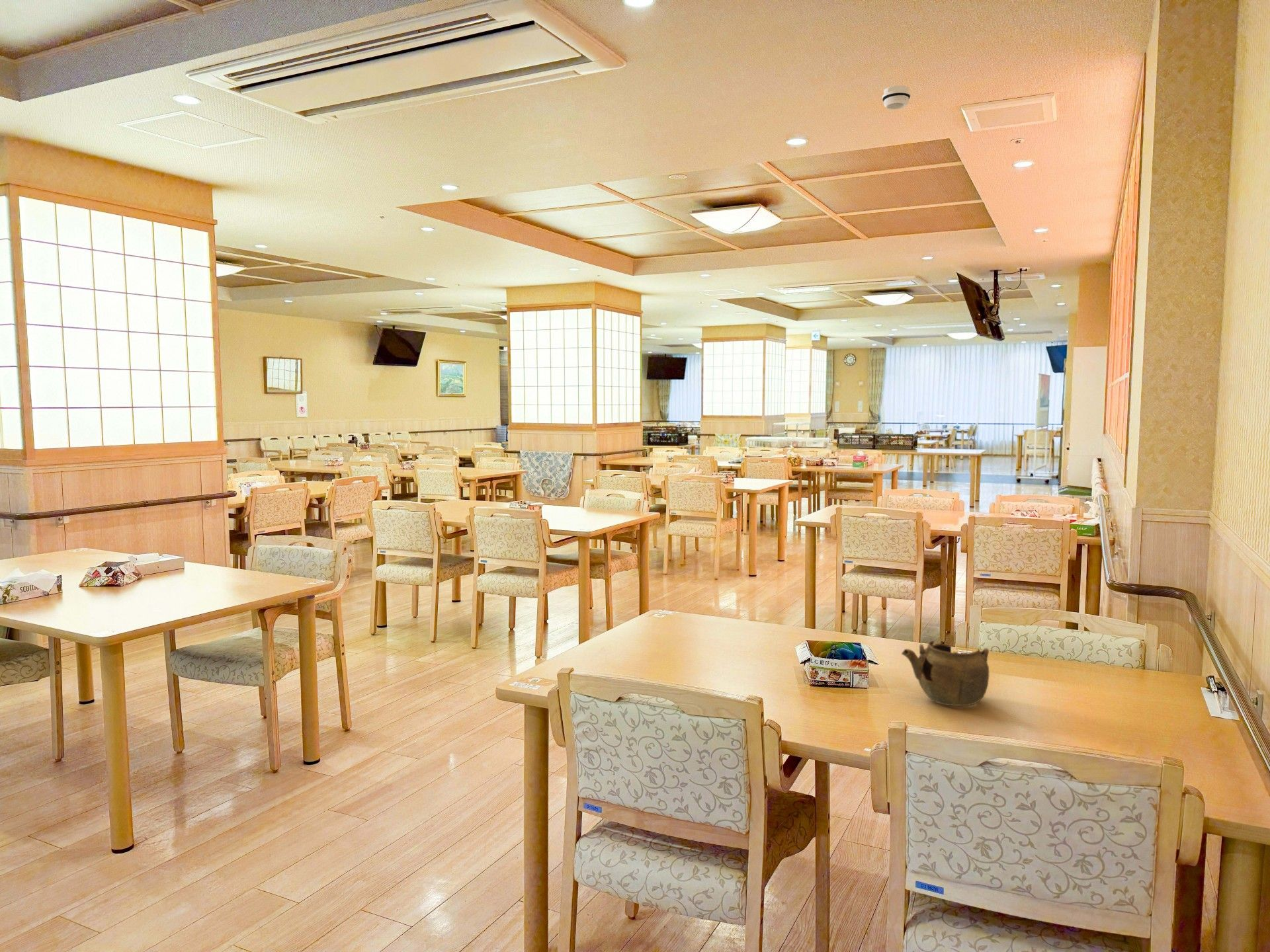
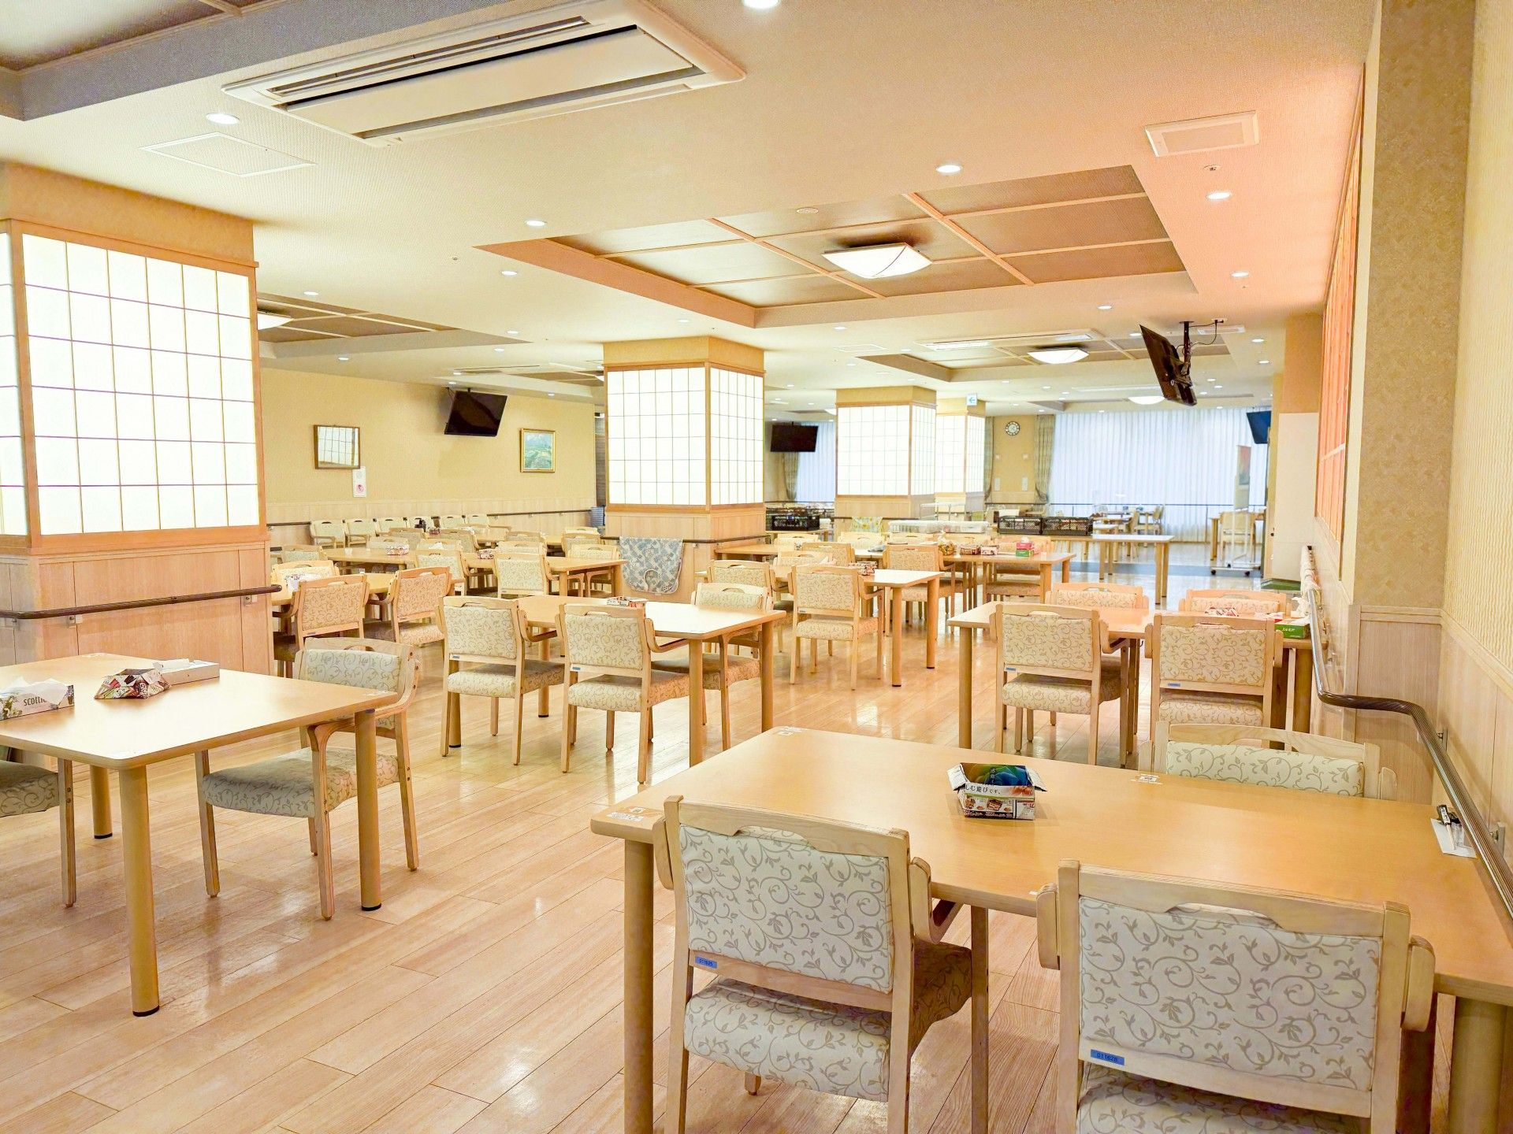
- smoke detector (896, 98)
- teapot (944, 671)
